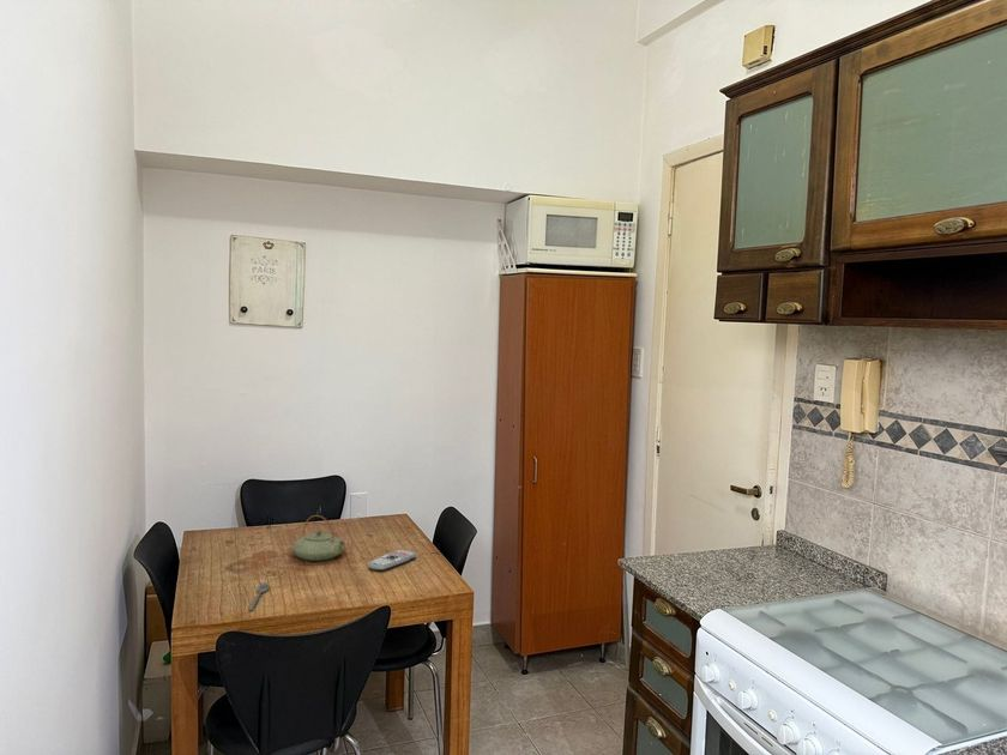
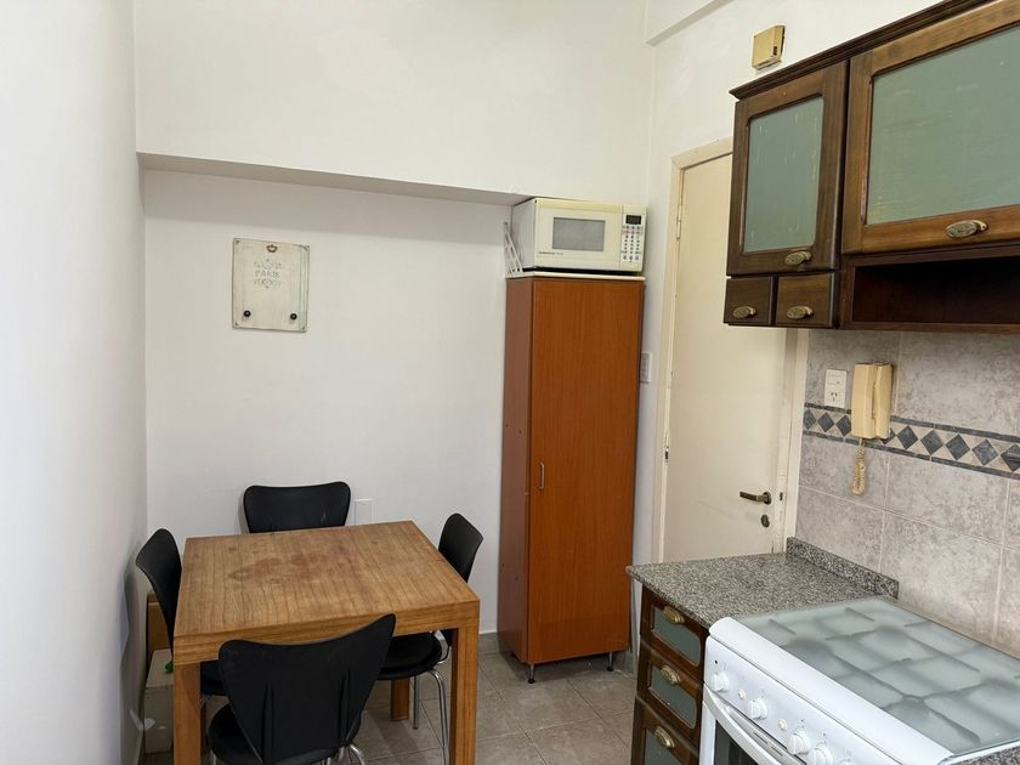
- teapot (320, 536)
- spoon (258, 596)
- remote control (391, 560)
